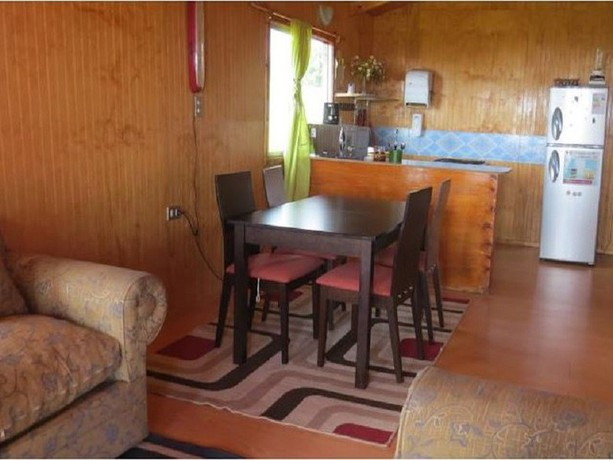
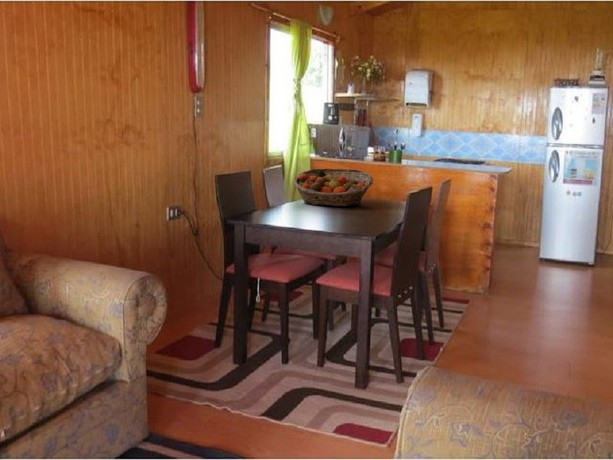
+ fruit basket (332, 186)
